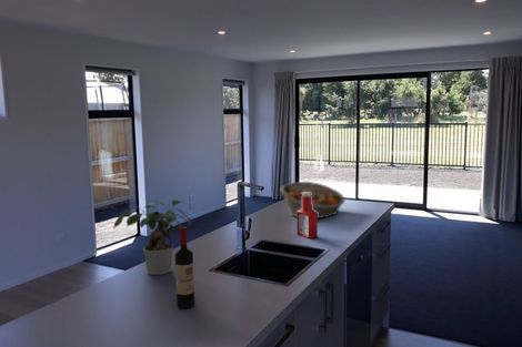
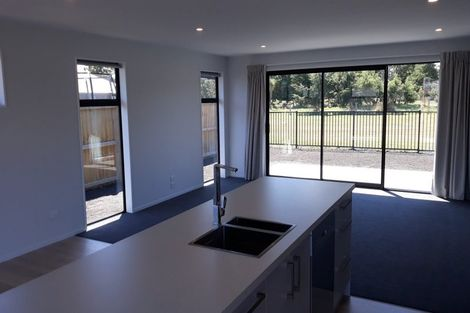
- fruit basket (312, 198)
- soap bottle (307, 214)
- wine bottle (184, 266)
- potted plant (162, 234)
